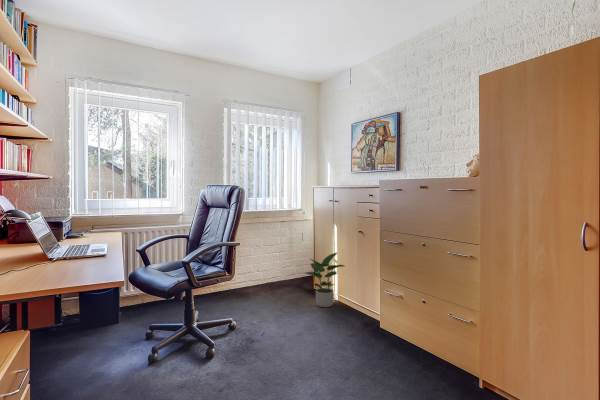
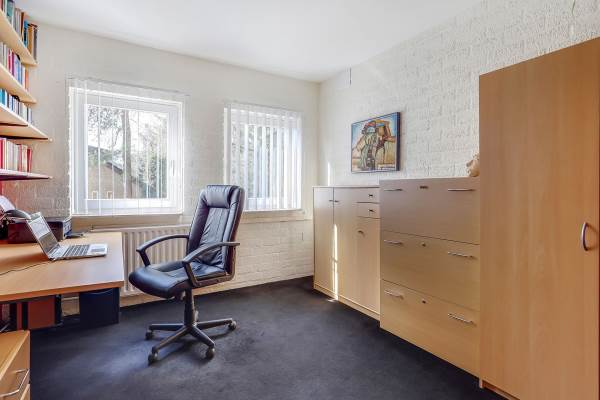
- potted plant (320, 278)
